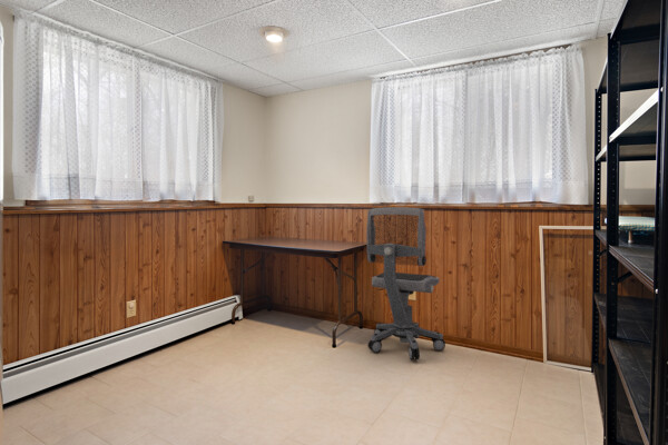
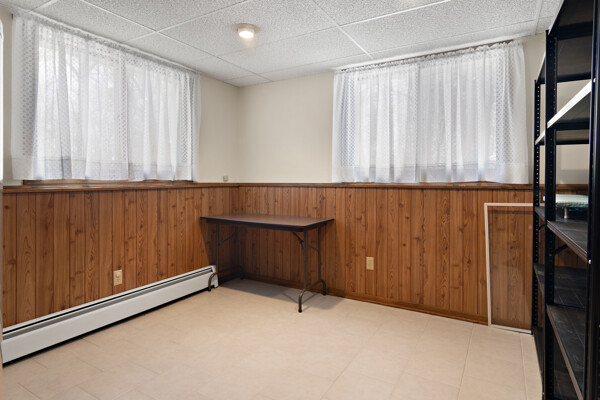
- office chair (404, 277)
